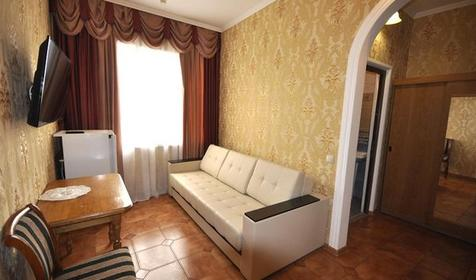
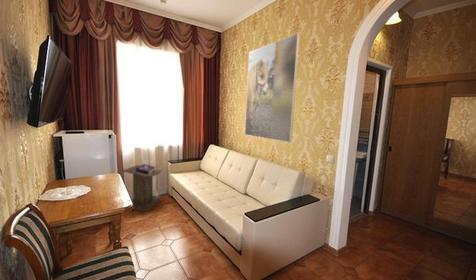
+ lectern (142, 185)
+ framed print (267, 92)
